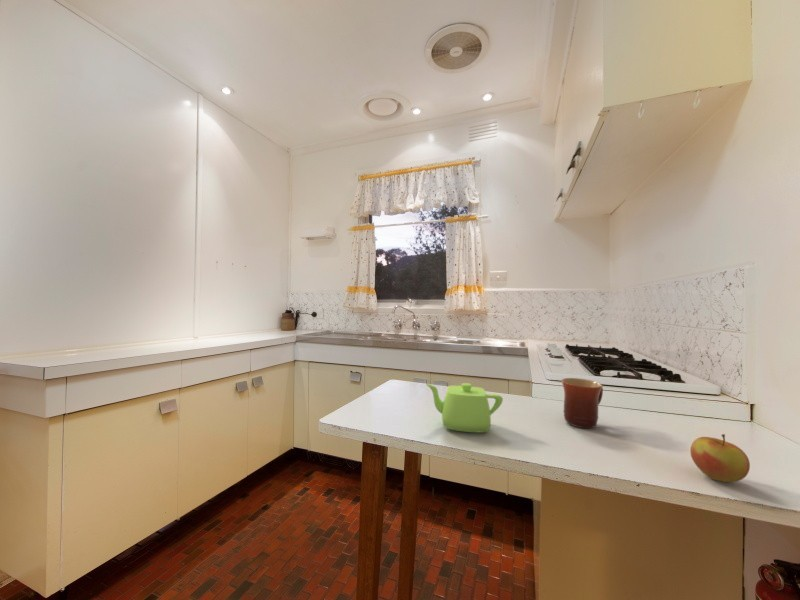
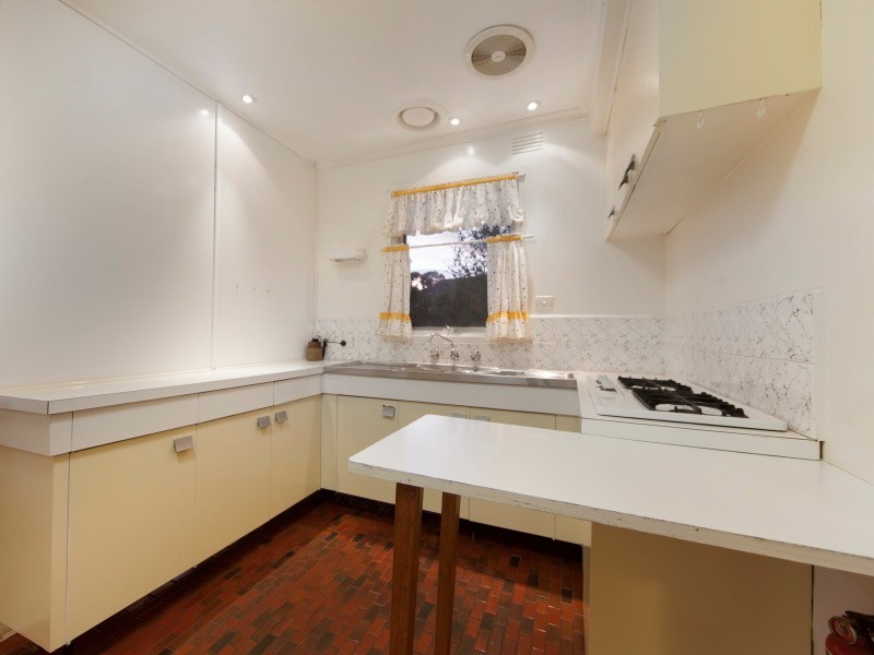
- teapot (463, 404)
- apple (719, 454)
- mug (585, 402)
